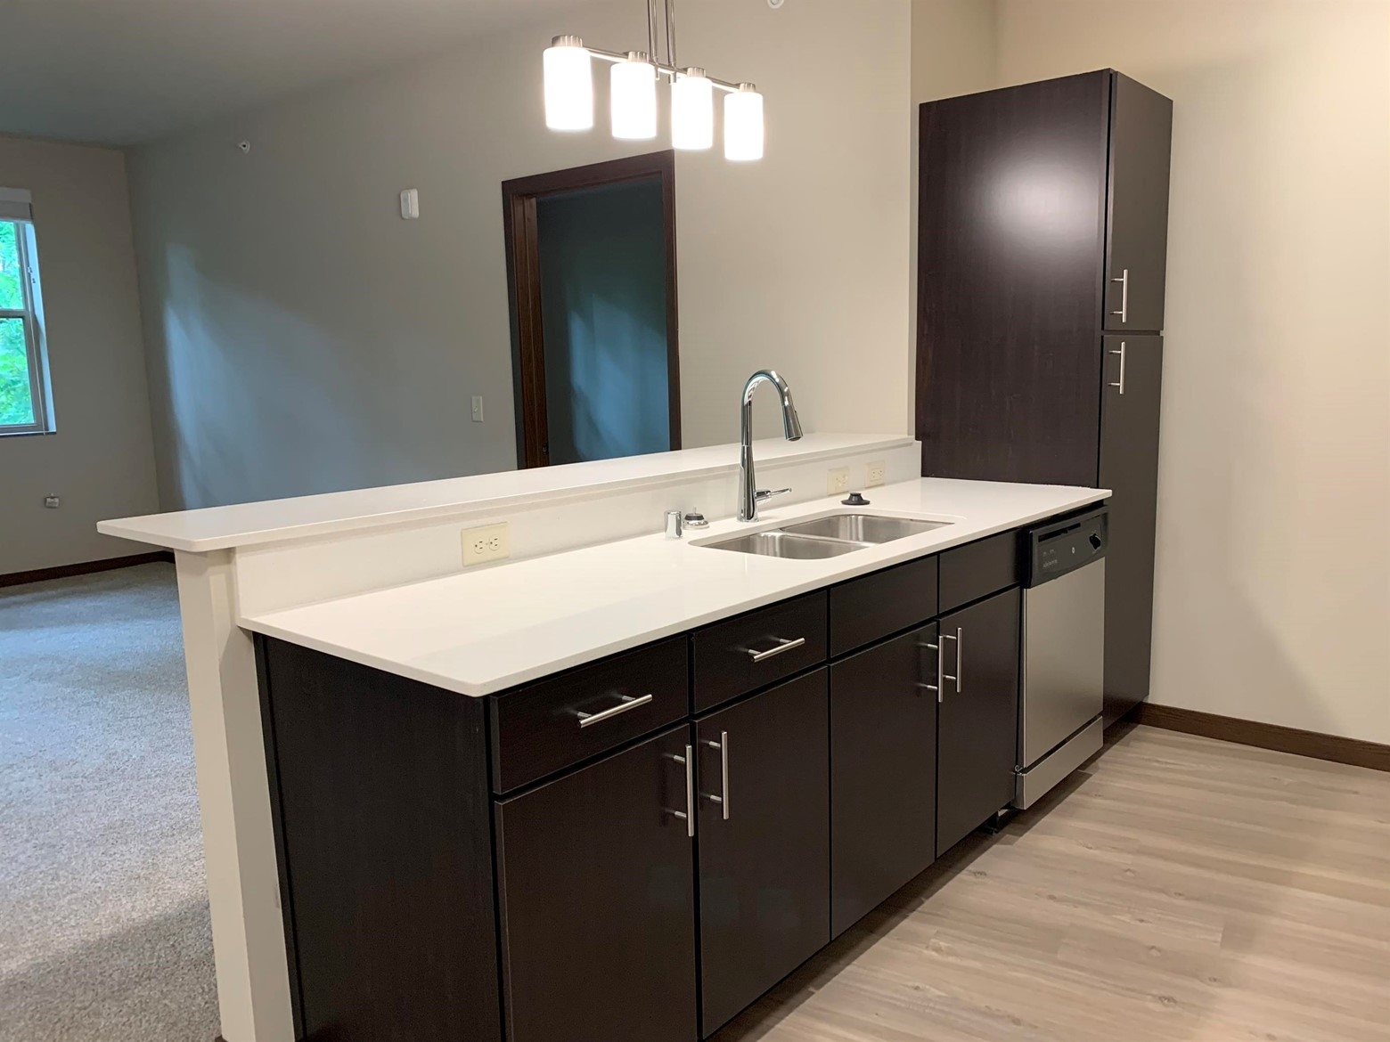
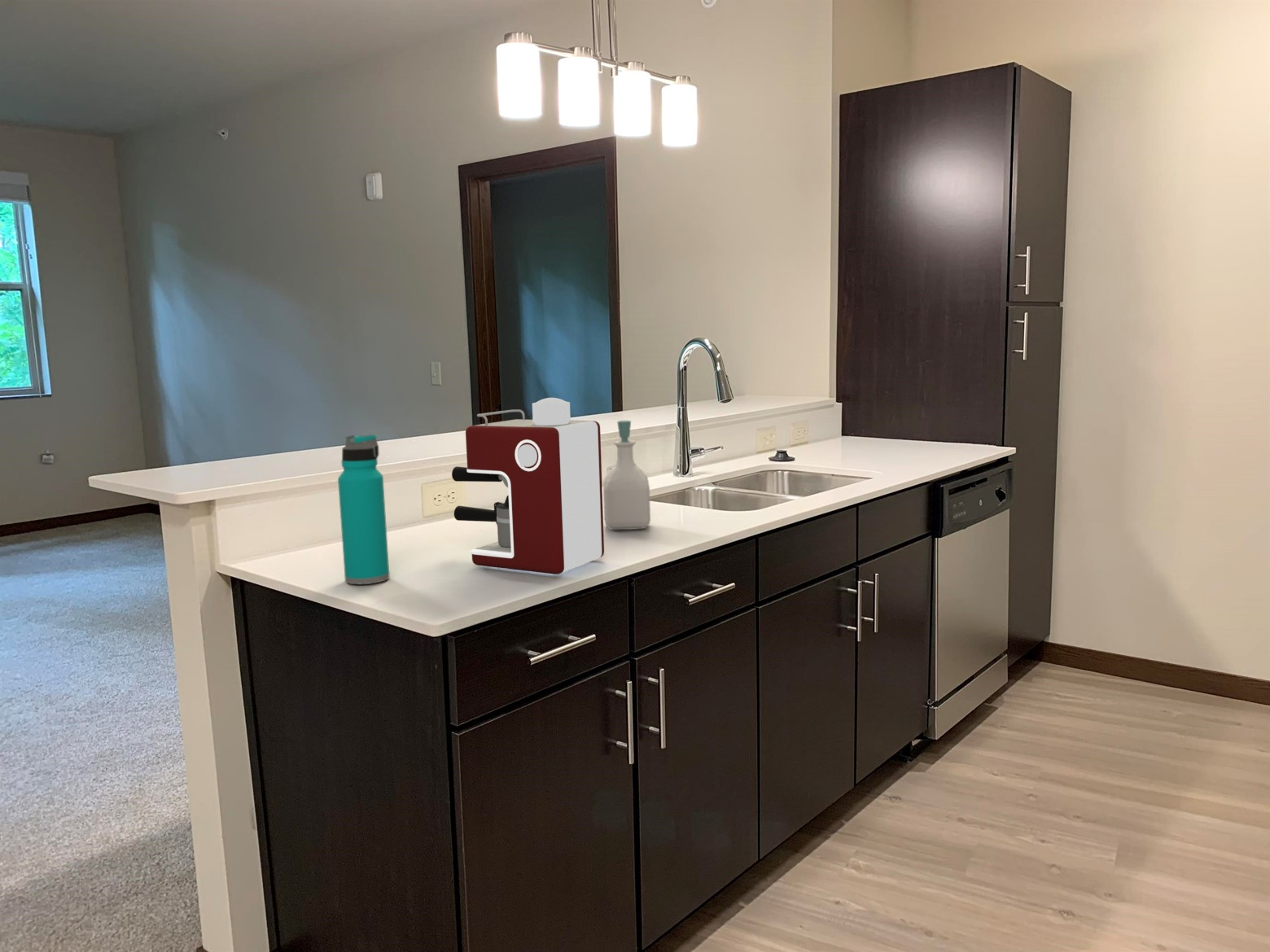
+ water bottle (362, 508)
+ soap bottle (625, 474)
+ coffee maker (515, 480)
